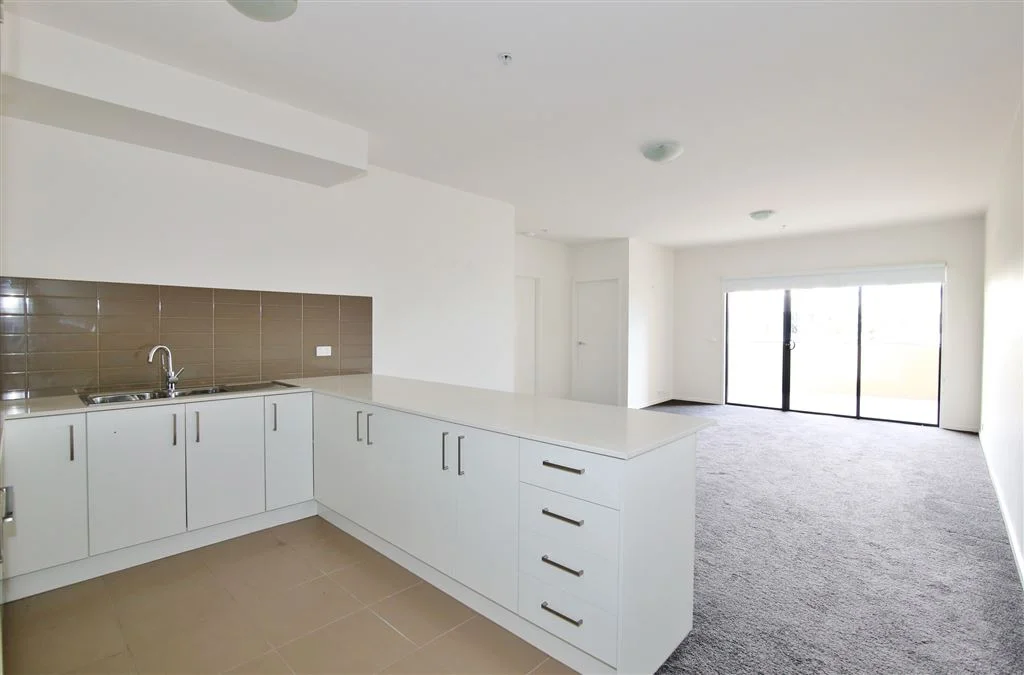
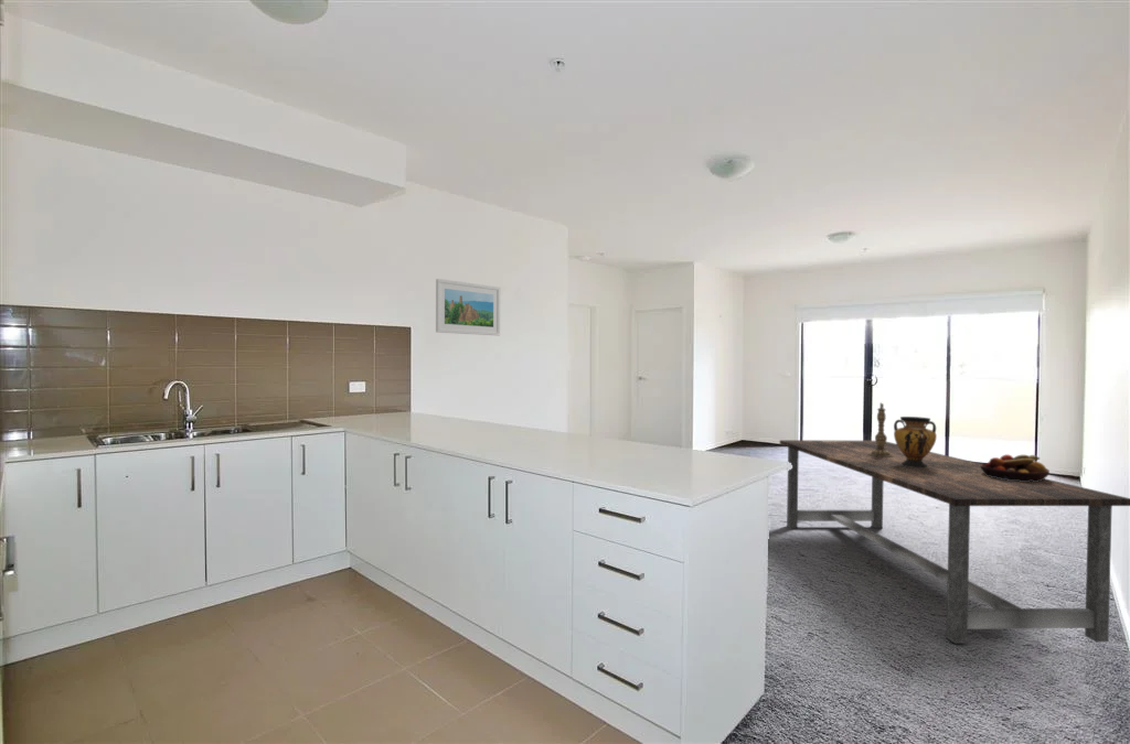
+ dining table (882, 516)
+ vase (914, 441)
+ candlestick (881, 428)
+ fruit bowl (1013, 464)
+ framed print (469, 309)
